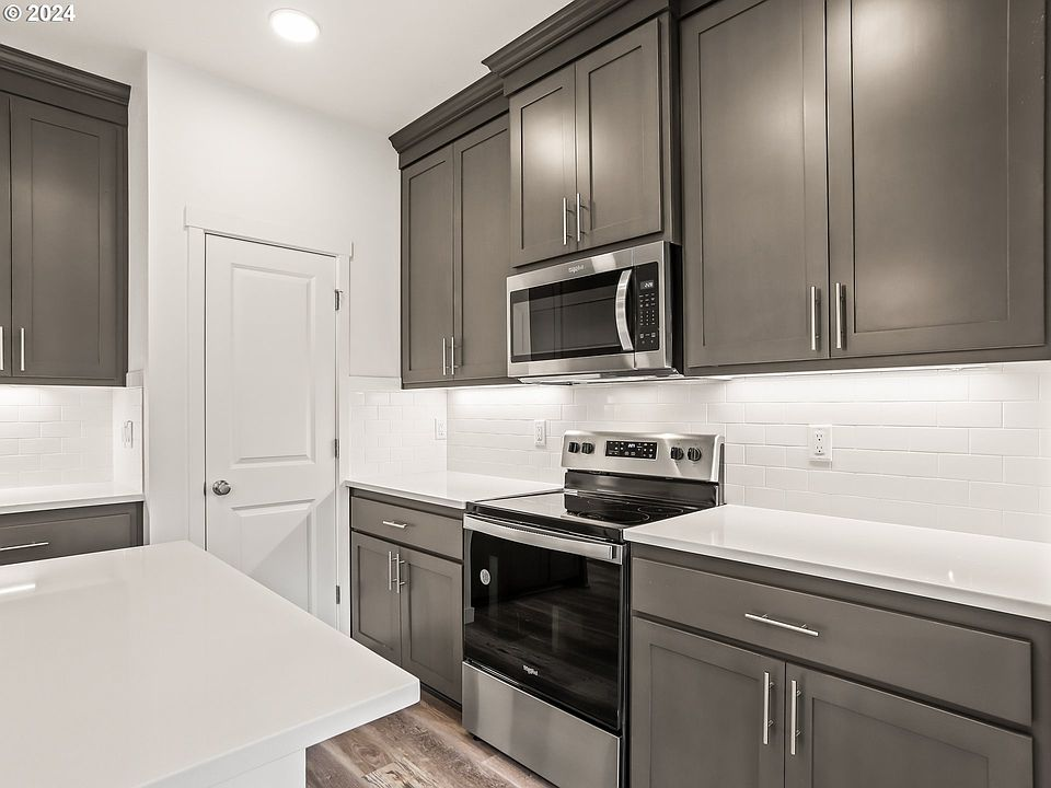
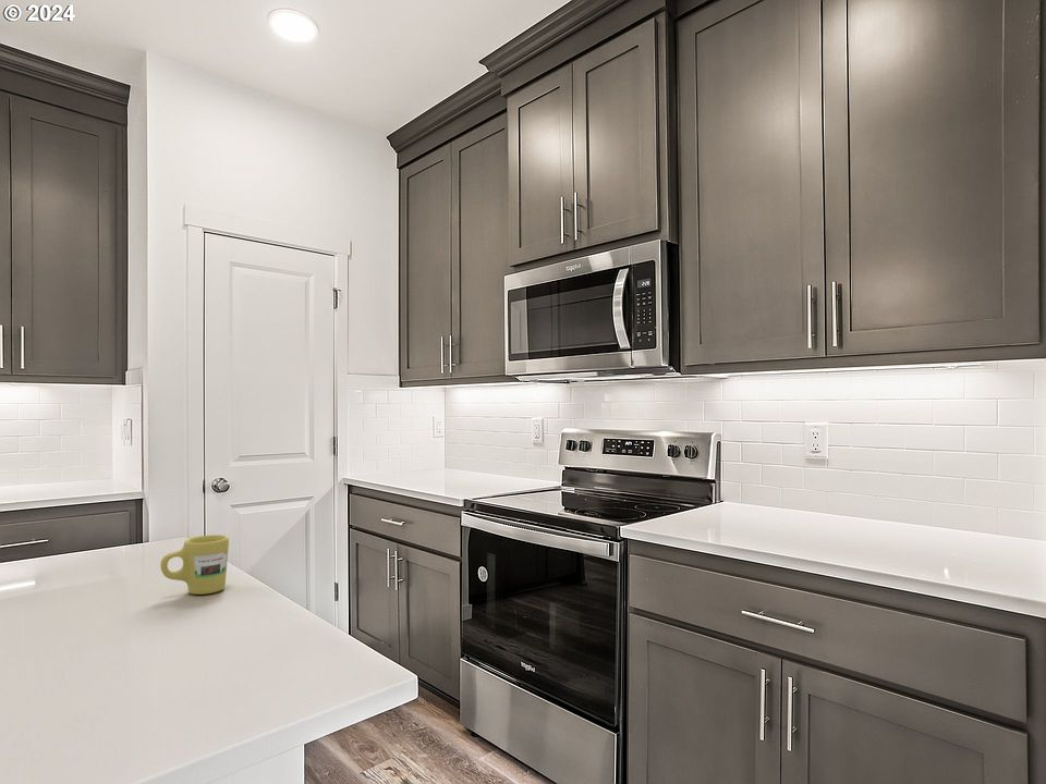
+ mug (195, 566)
